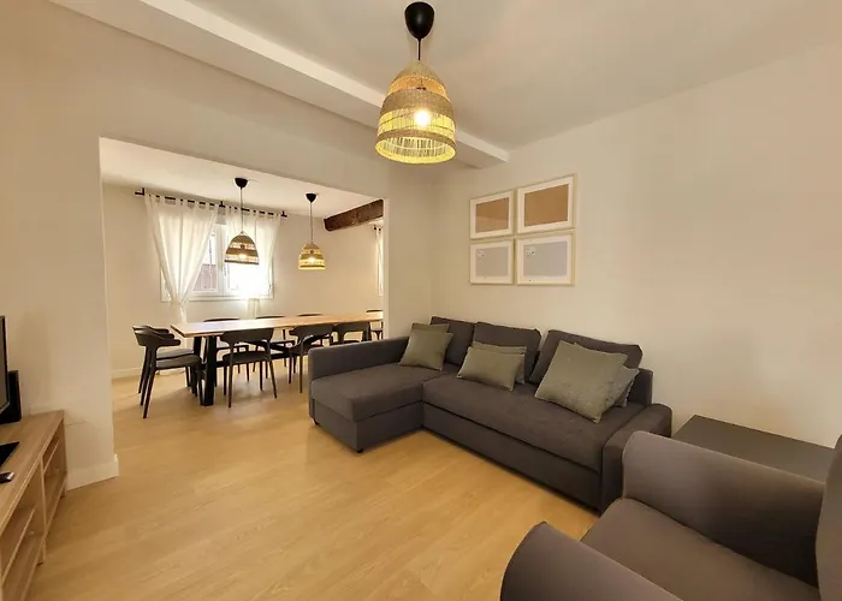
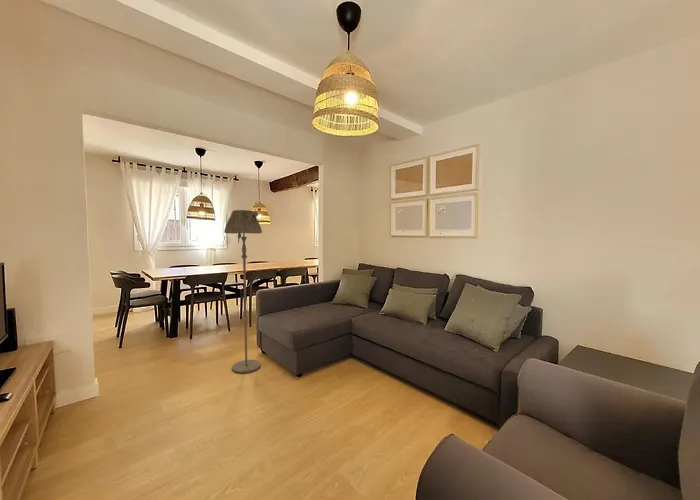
+ floor lamp (244, 289)
